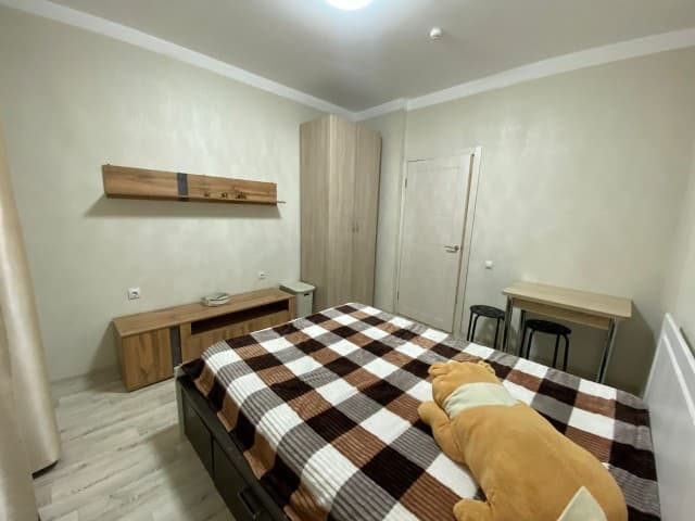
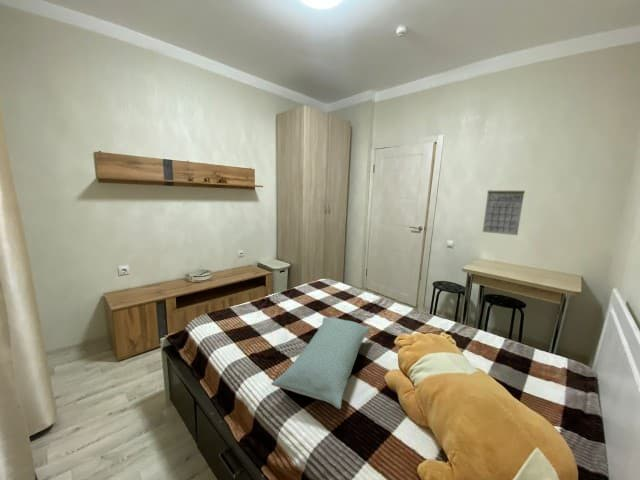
+ pillow (330, 351)
+ calendar (503, 207)
